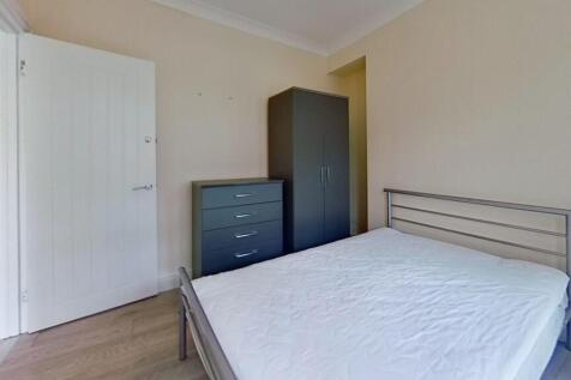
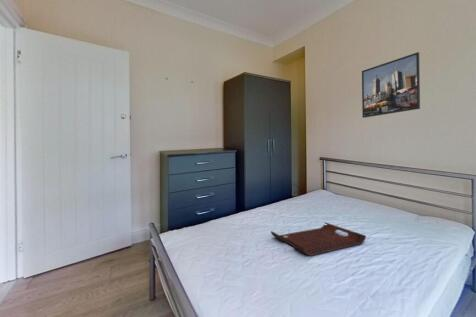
+ serving tray (316, 236)
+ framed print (388, 88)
